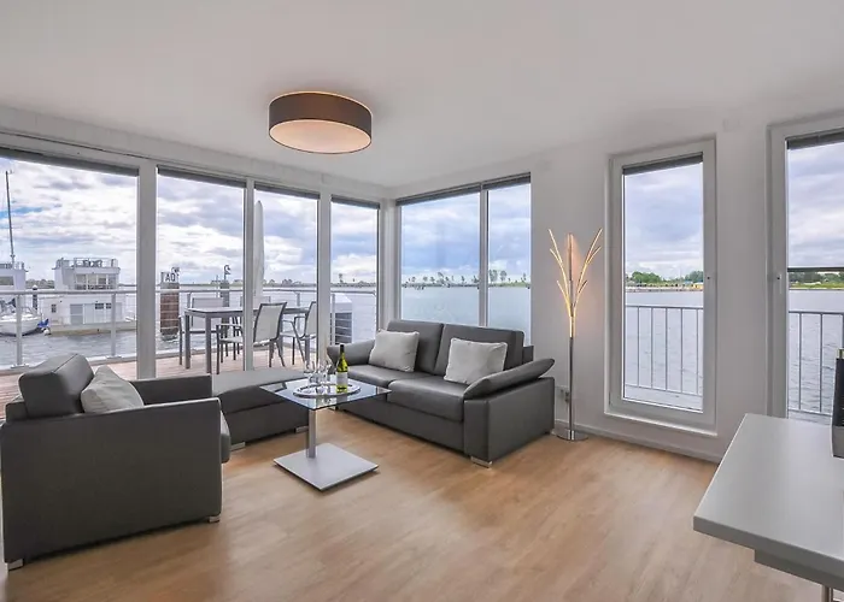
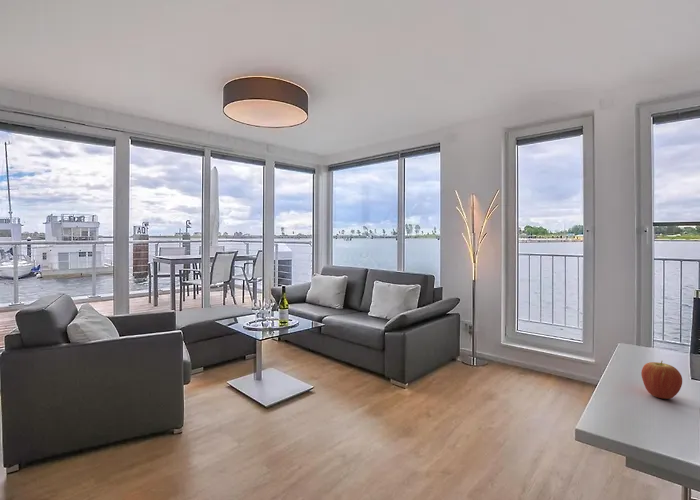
+ fruit (660, 378)
